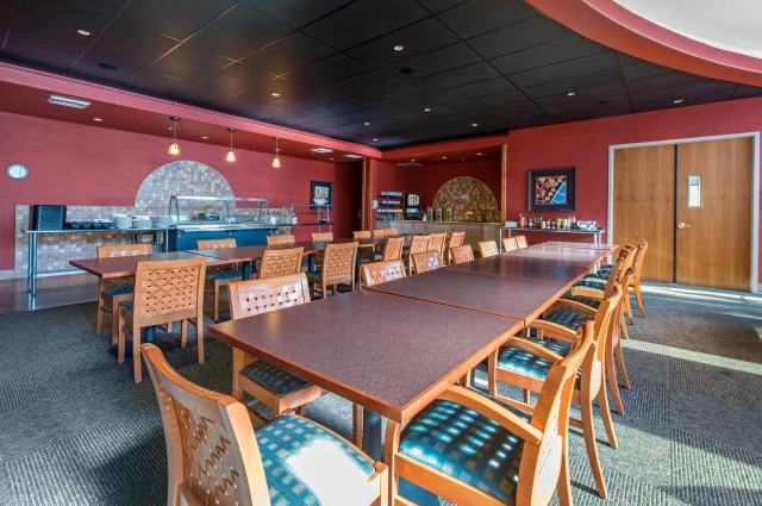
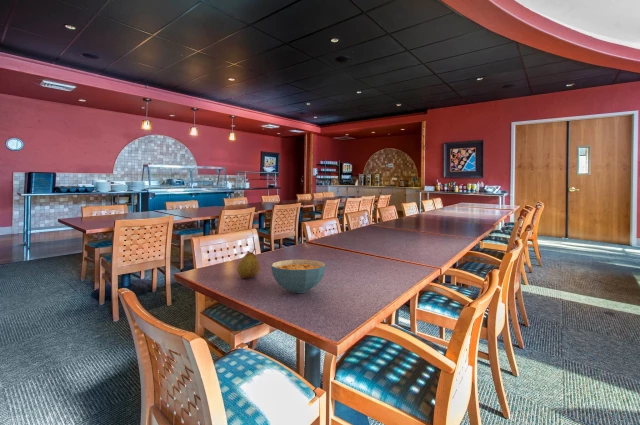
+ cereal bowl (298, 277)
+ fruit (248, 262)
